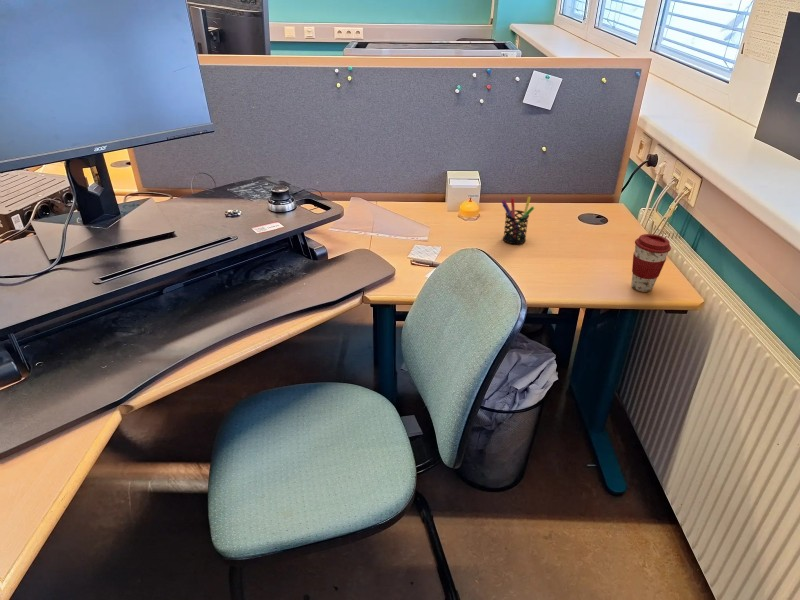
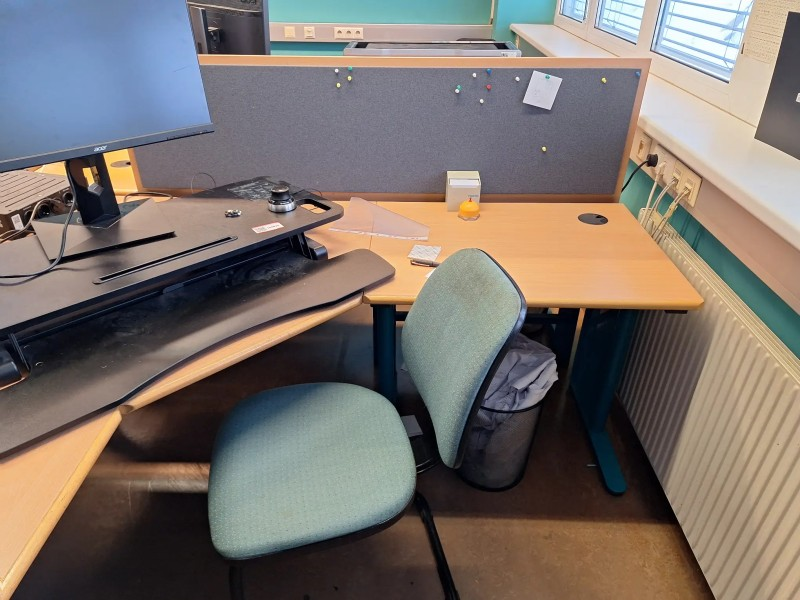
- pen holder (518, 219)
- coffee cup (647, 263)
